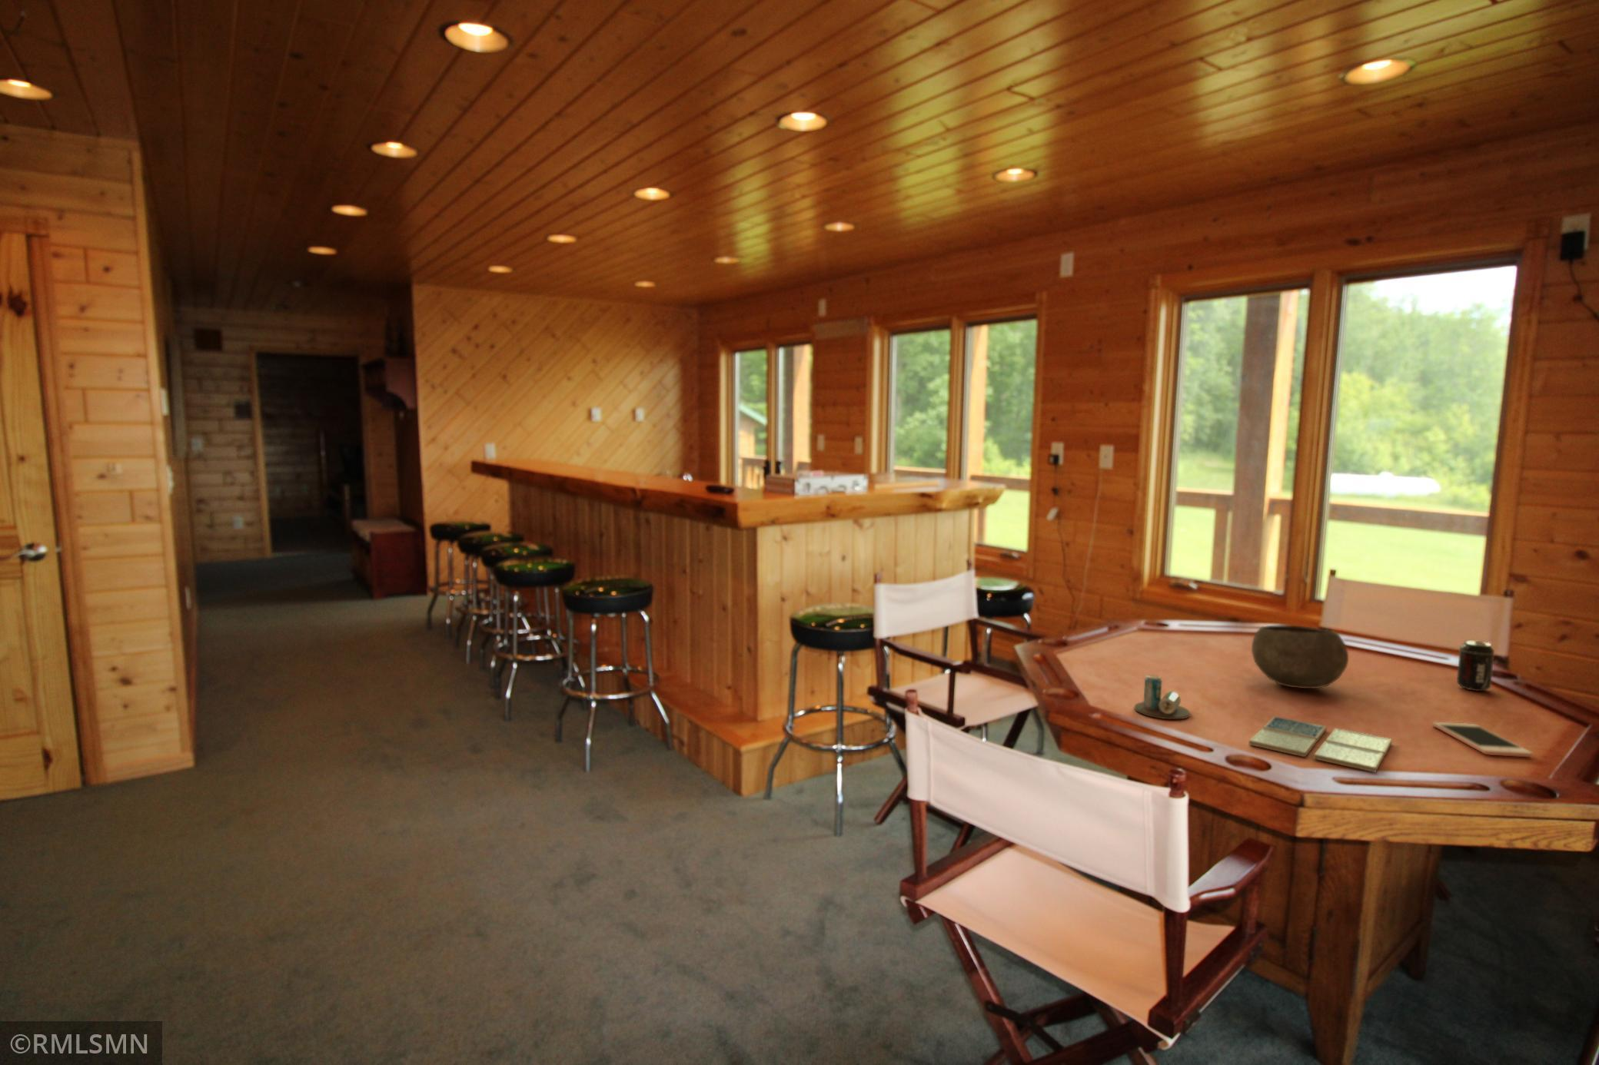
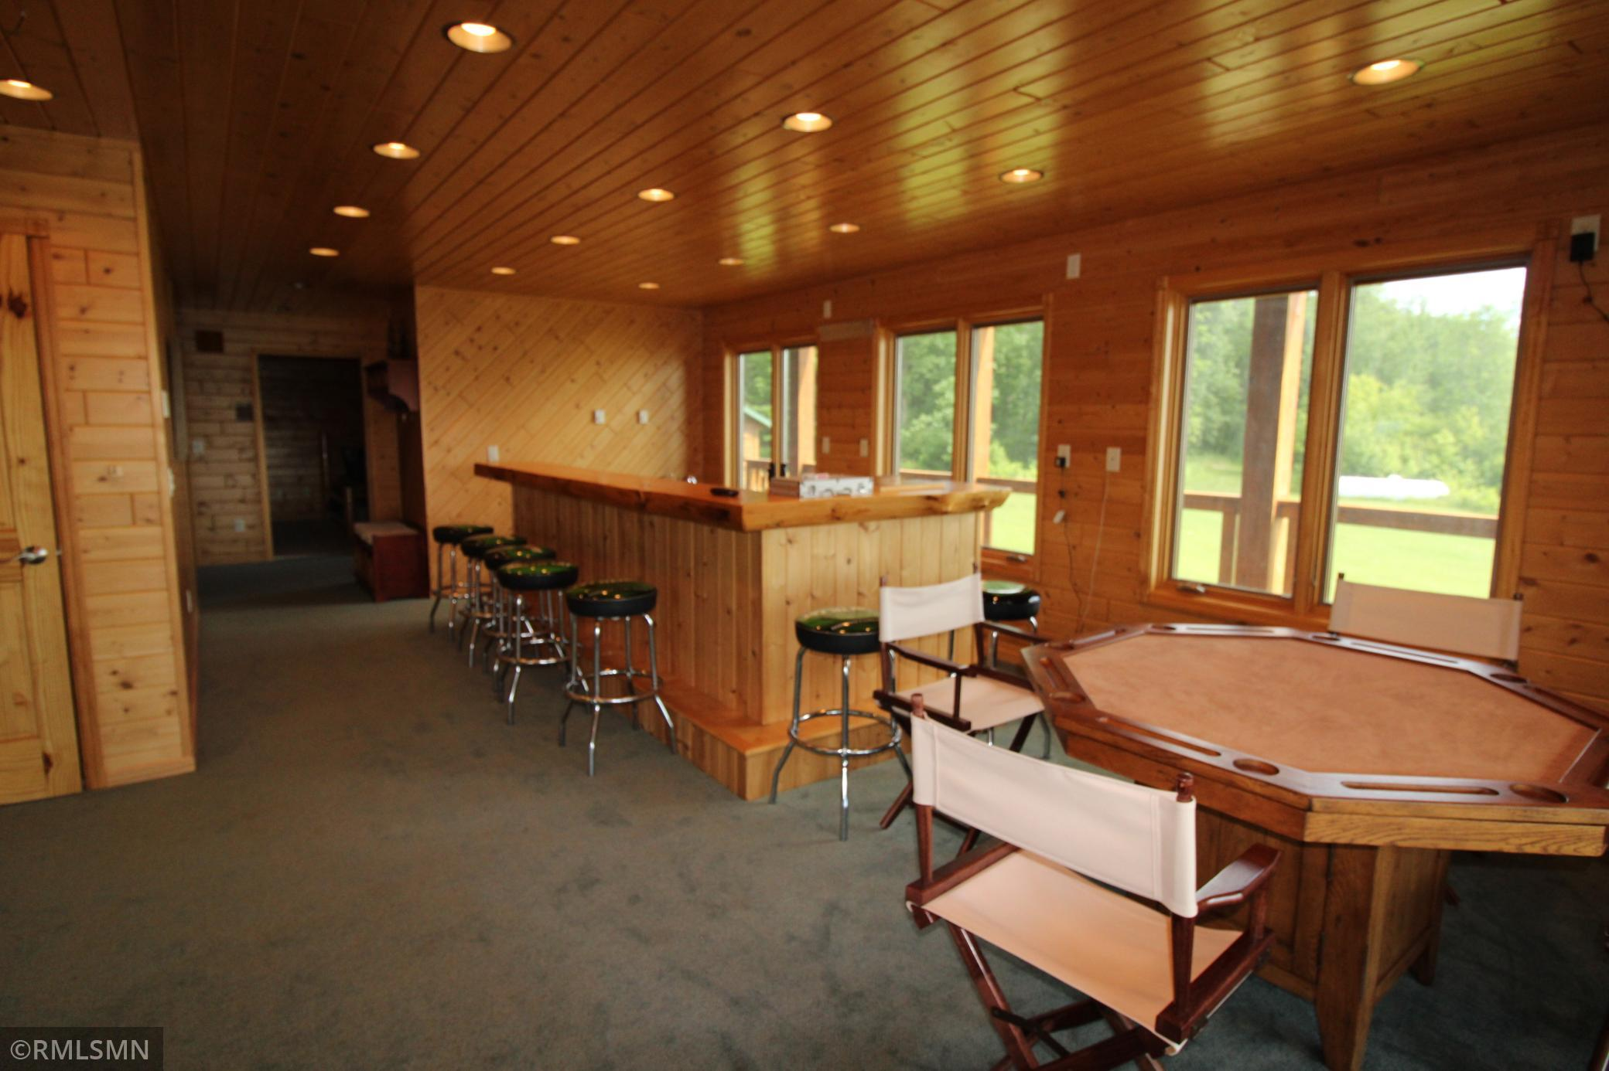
- beverage can (1475, 666)
- cell phone (1480, 738)
- drink coaster (1322, 743)
- bowl (1298, 655)
- beverage can (1160, 694)
